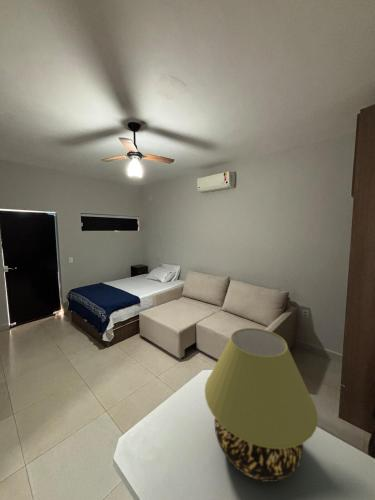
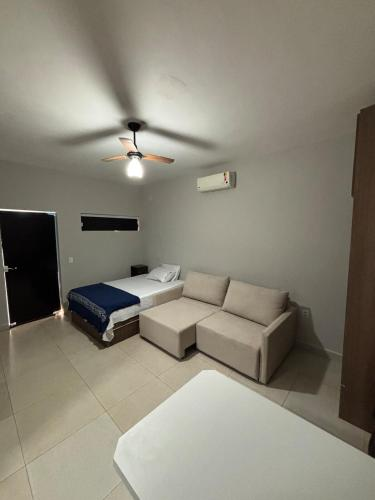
- table lamp (256, 394)
